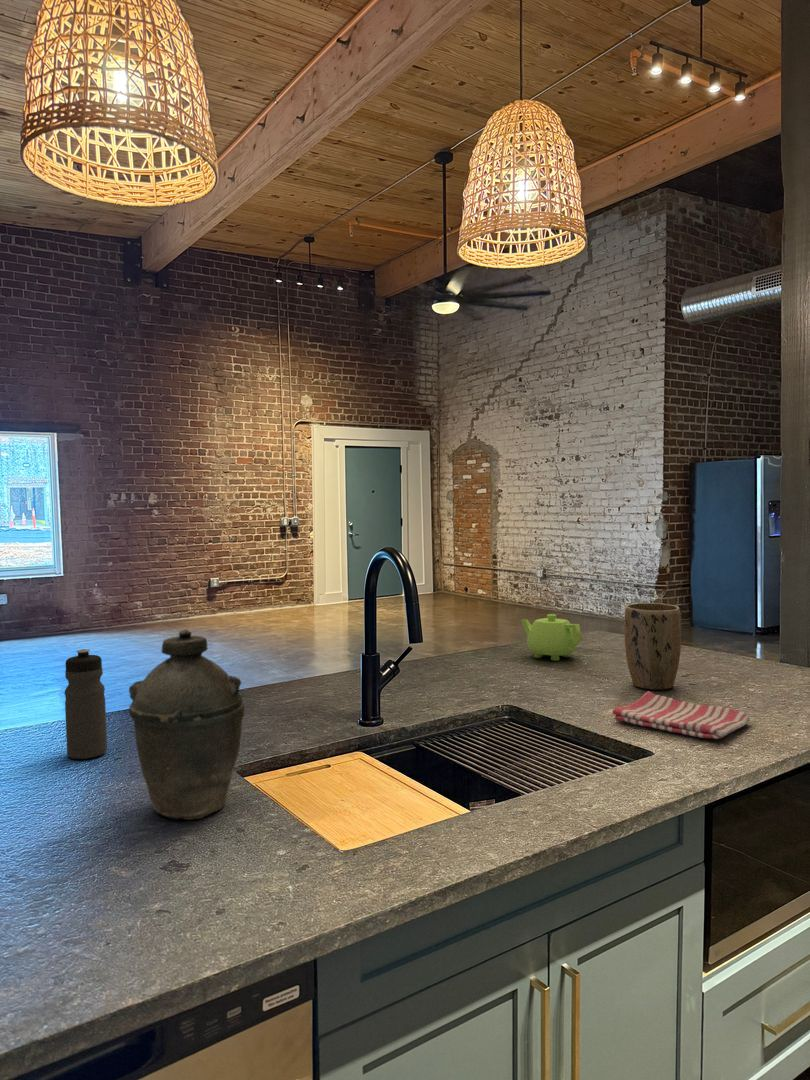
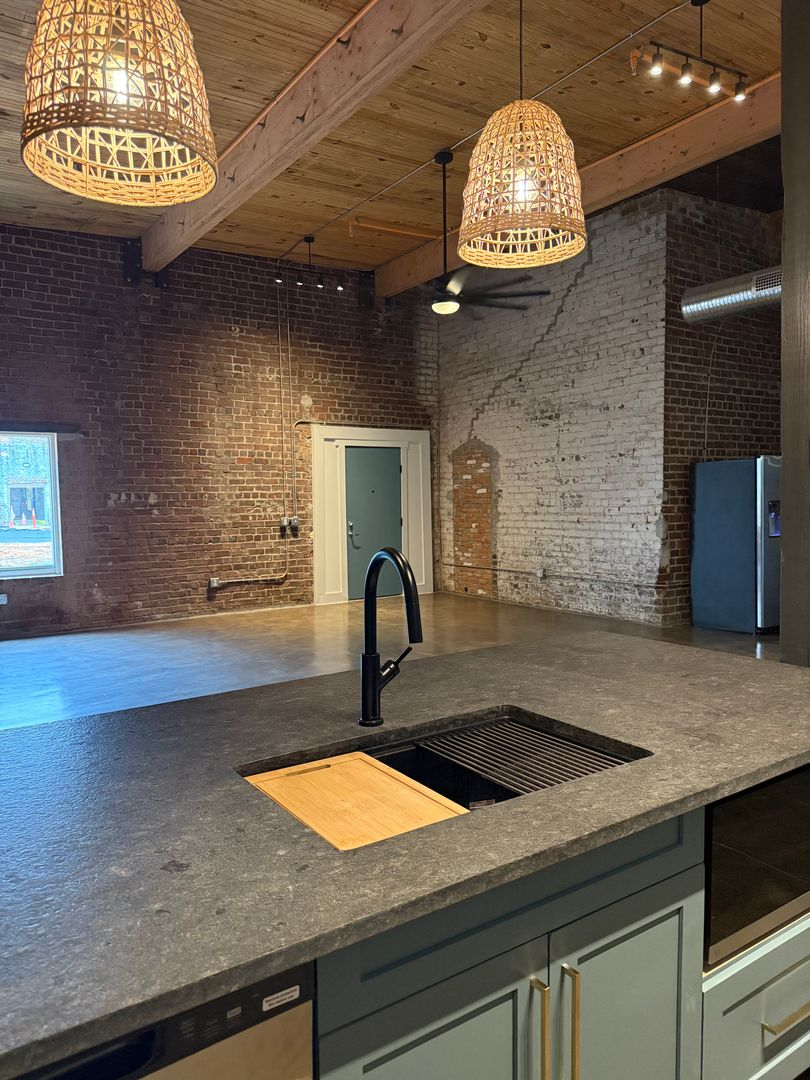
- teapot (551, 635)
- water bottle (85, 701)
- dish towel (680, 714)
- kettle (188, 718)
- plant pot (652, 645)
